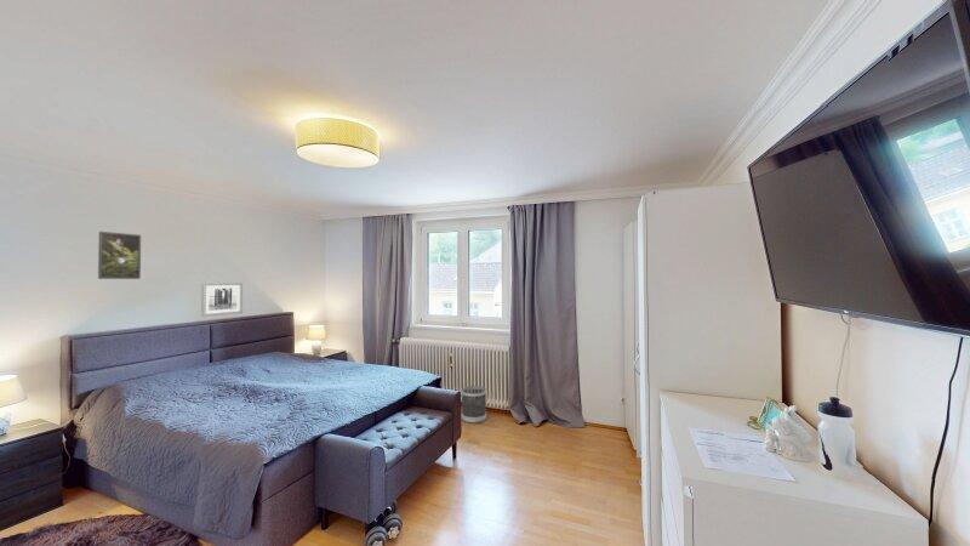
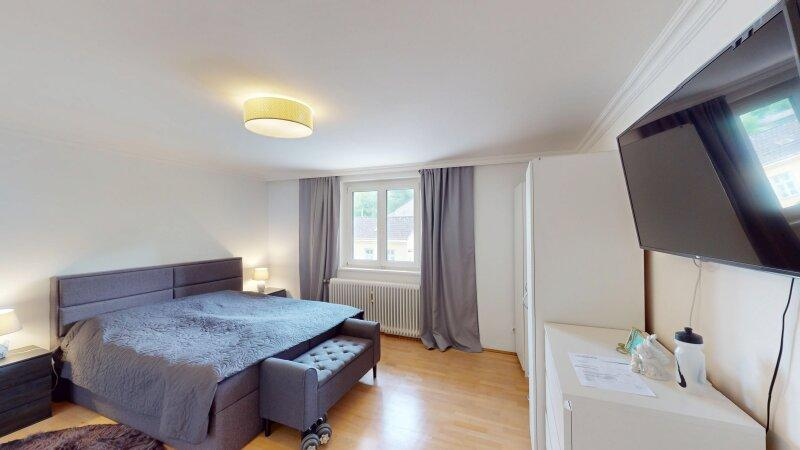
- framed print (120, 256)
- wall art (223, 298)
- wastebasket (473, 403)
